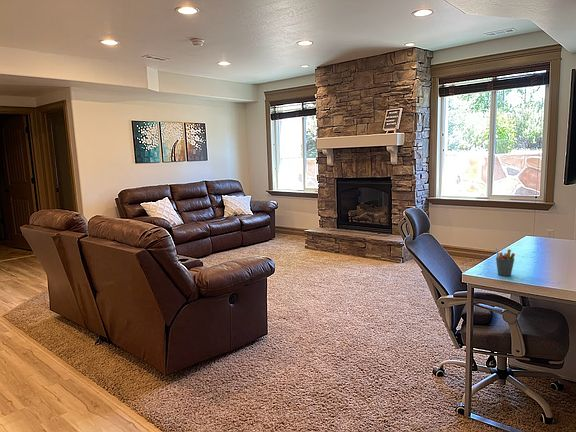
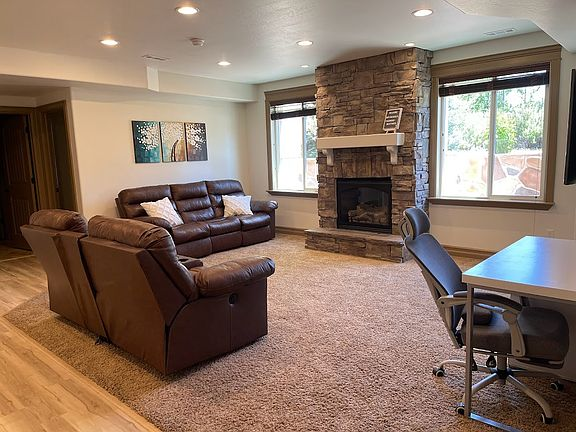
- pen holder (505, 261)
